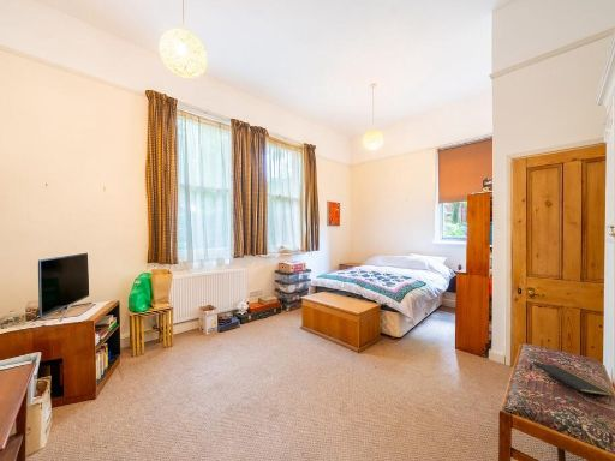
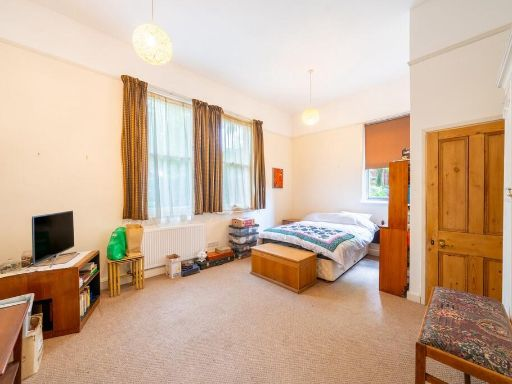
- notepad (569, 377)
